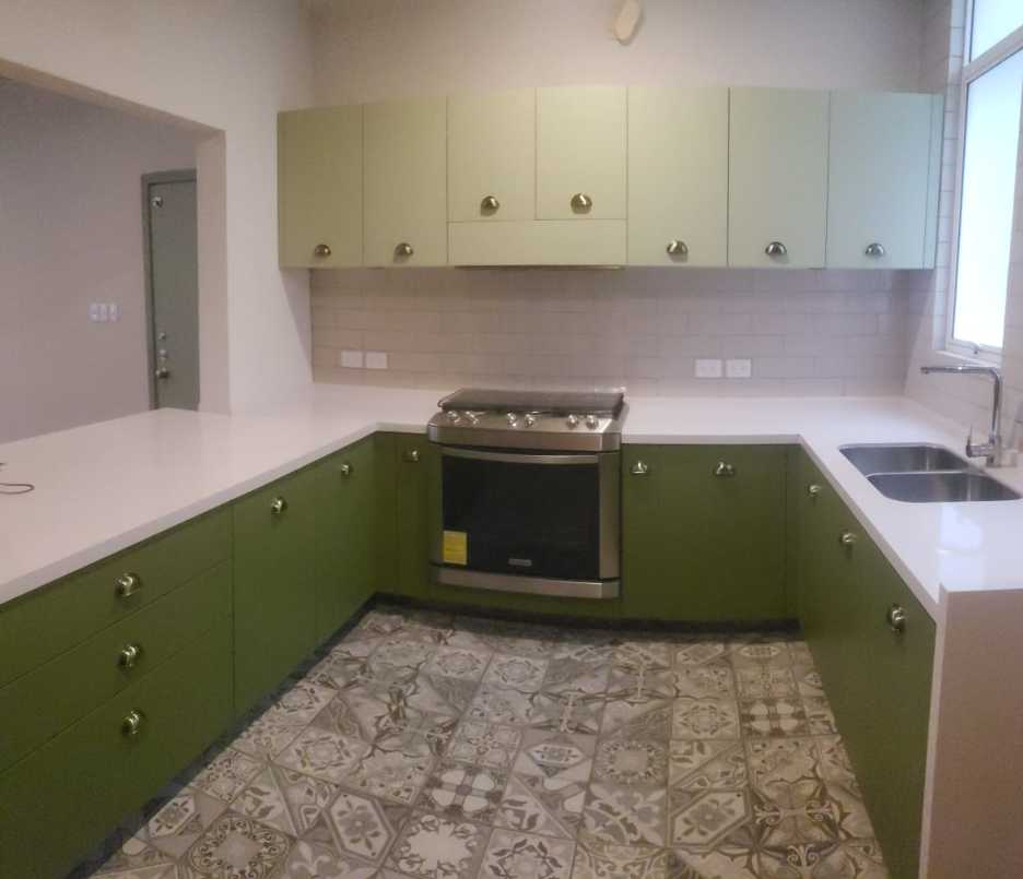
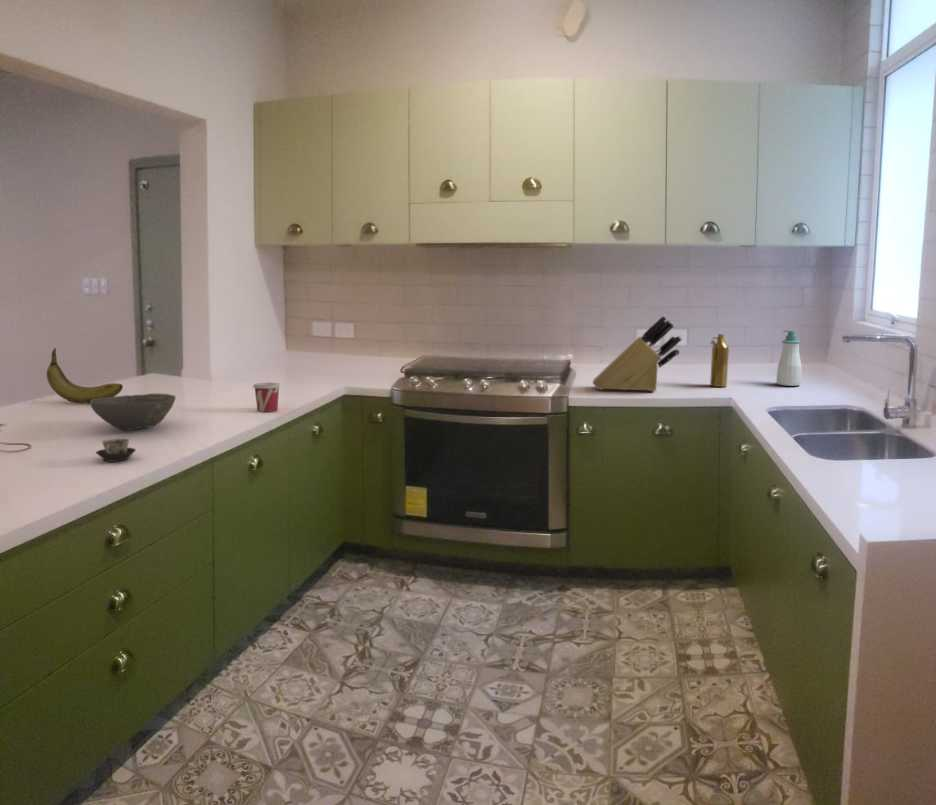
+ soap bottle (790, 358)
+ cup (267, 397)
+ perfume bottle (719, 360)
+ banana (80, 386)
+ knife block (636, 352)
+ bowl (134, 413)
+ cup (115, 450)
